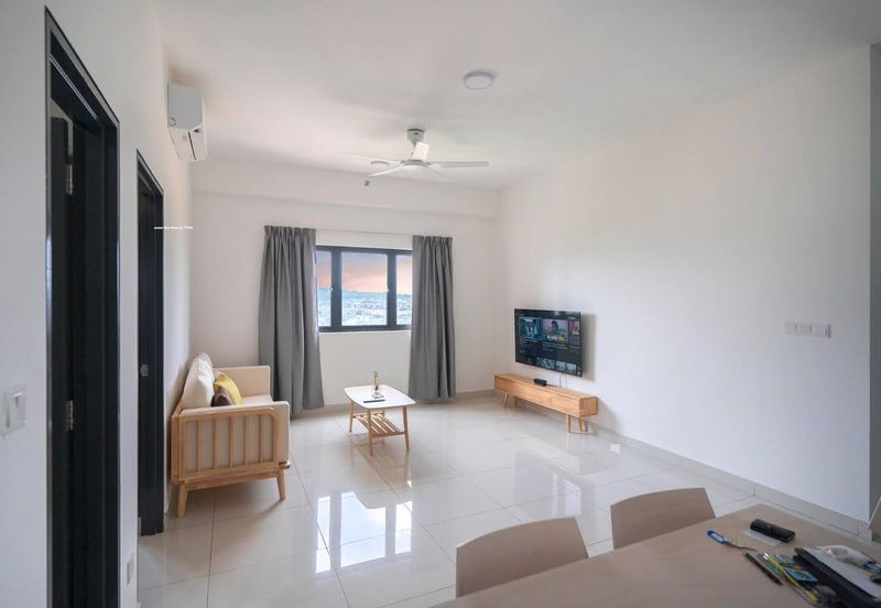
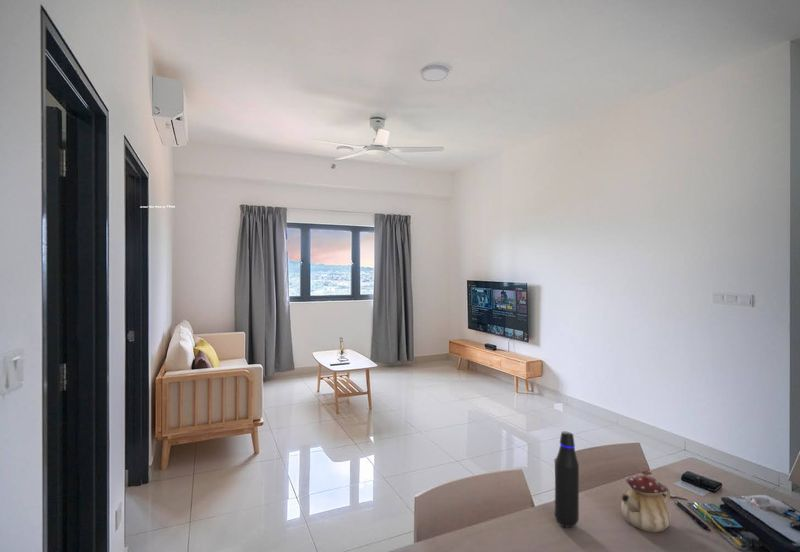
+ water bottle (566, 478)
+ teapot (647, 495)
